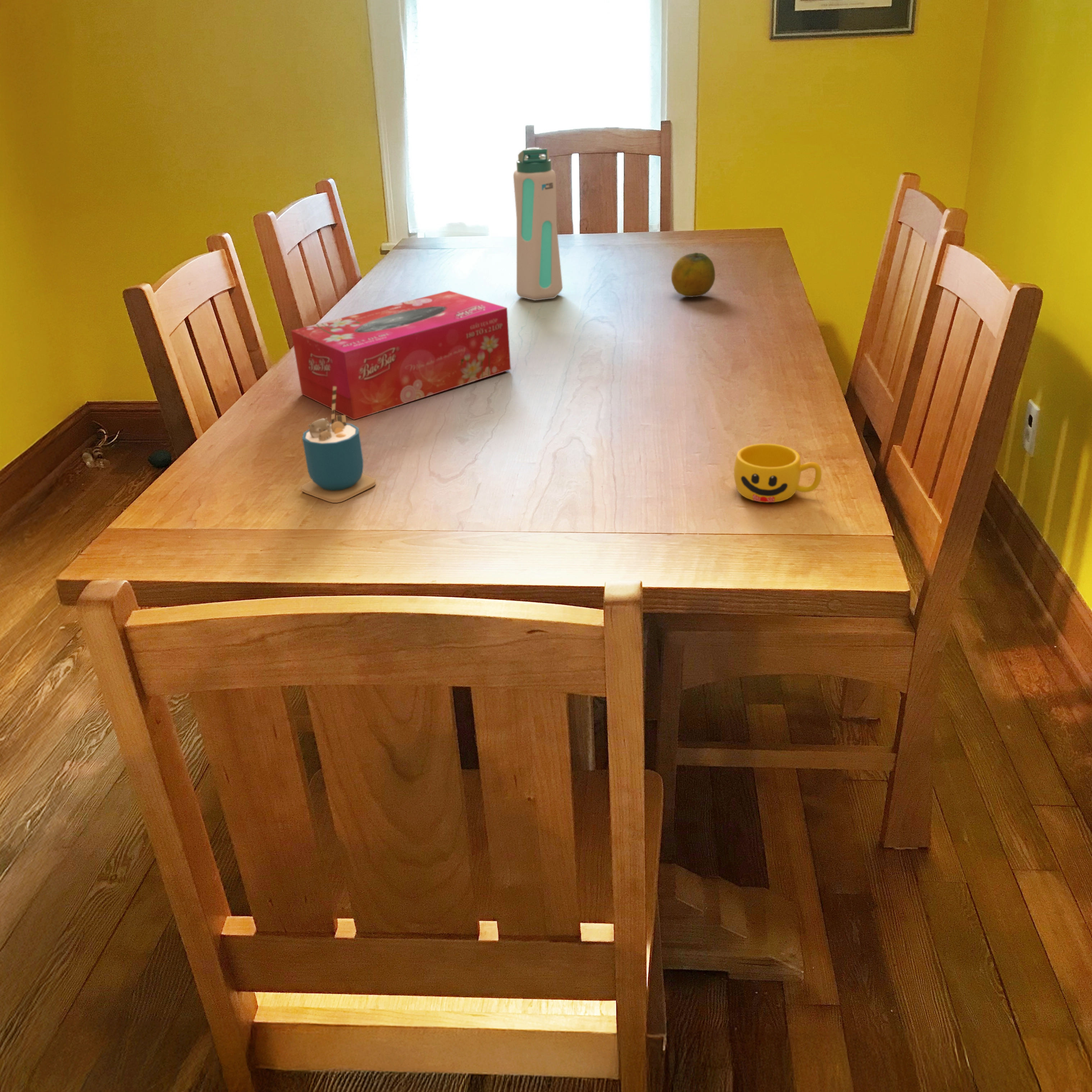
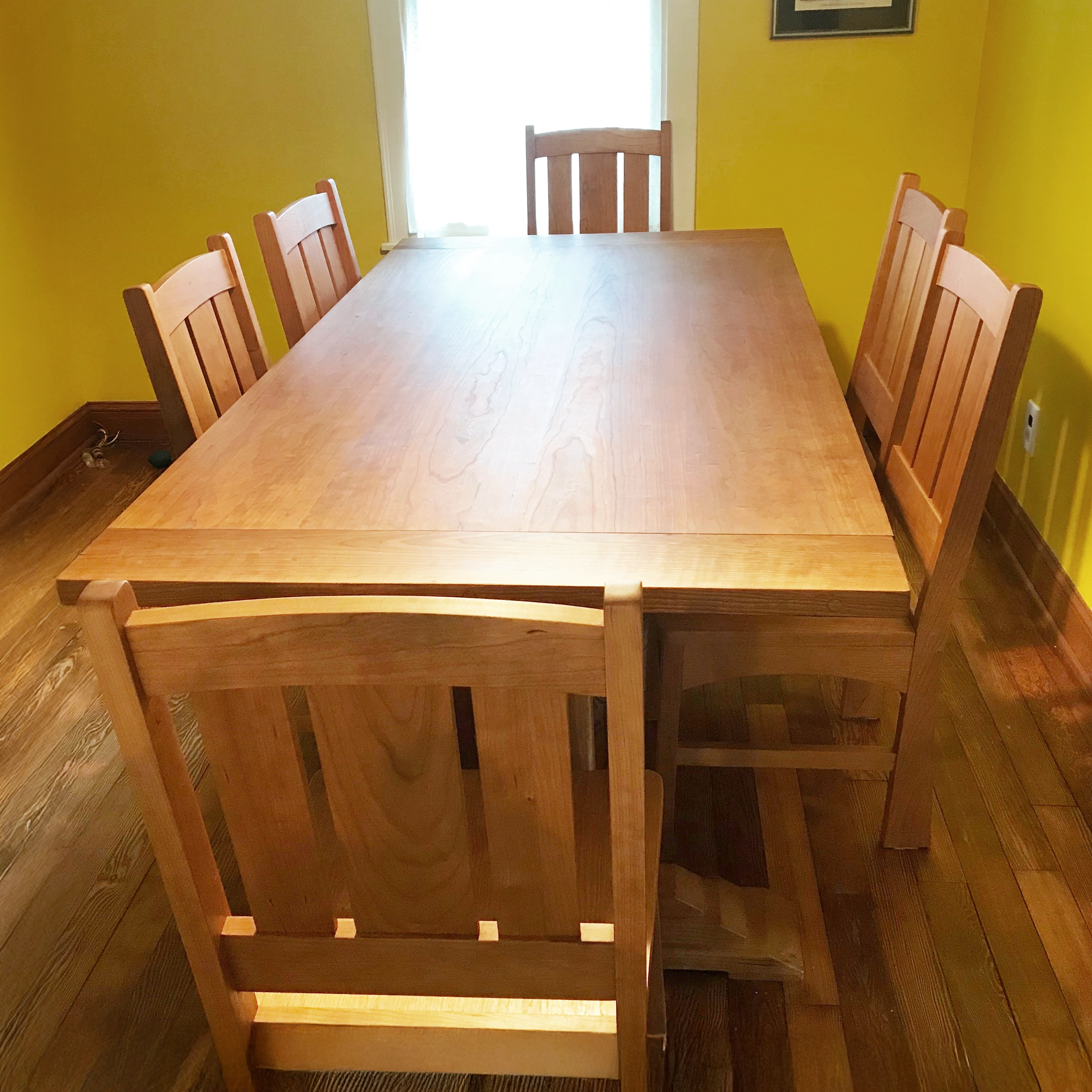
- fruit (693, 275)
- tissue box (405, 351)
- cup (332, 441)
- water bottle (537, 224)
- cup (777, 475)
